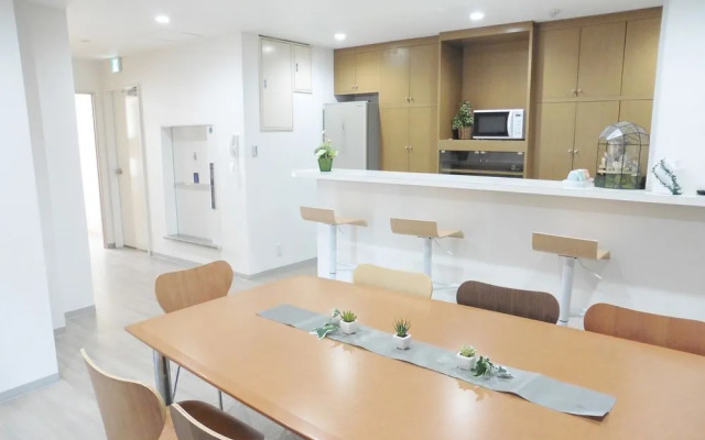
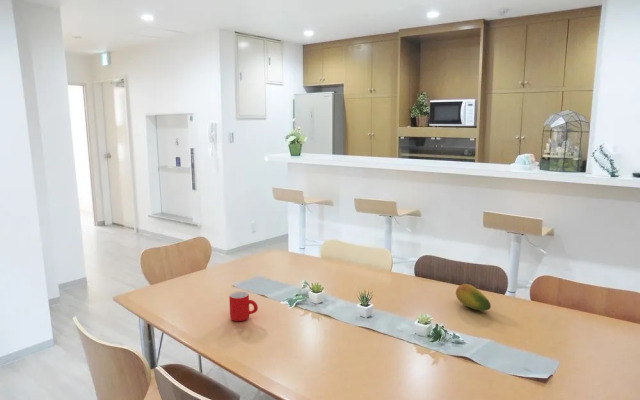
+ mug (244, 307)
+ fruit (472, 297)
